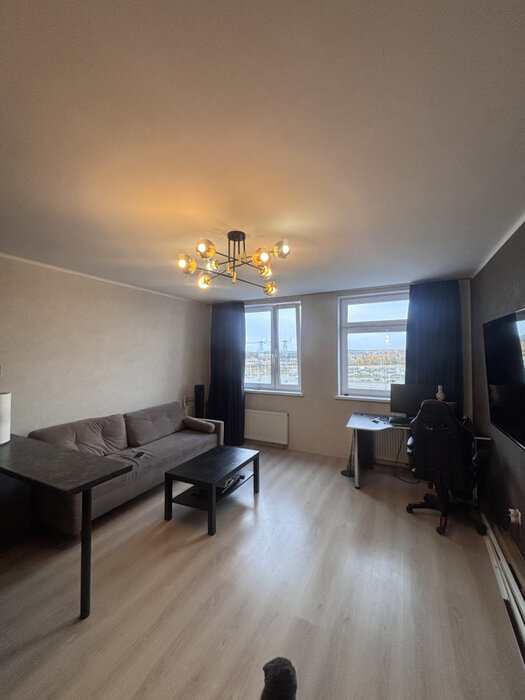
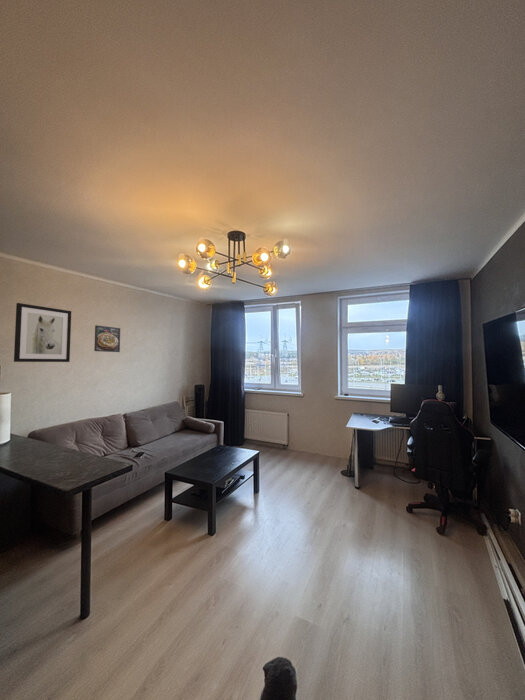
+ wall art (44, 334)
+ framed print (107, 339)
